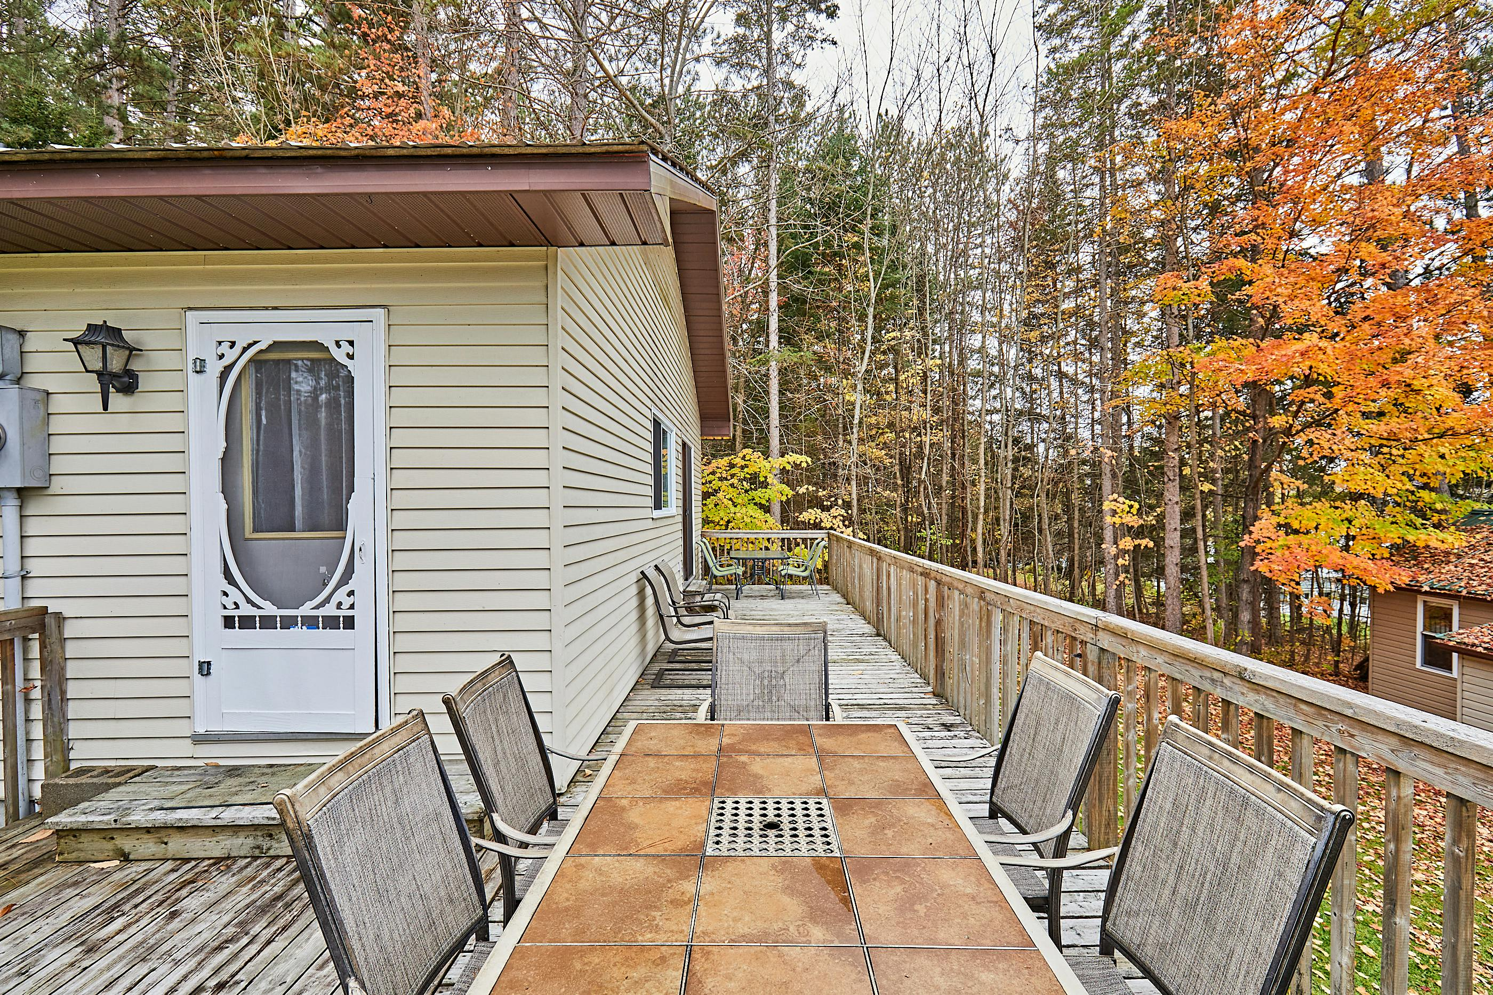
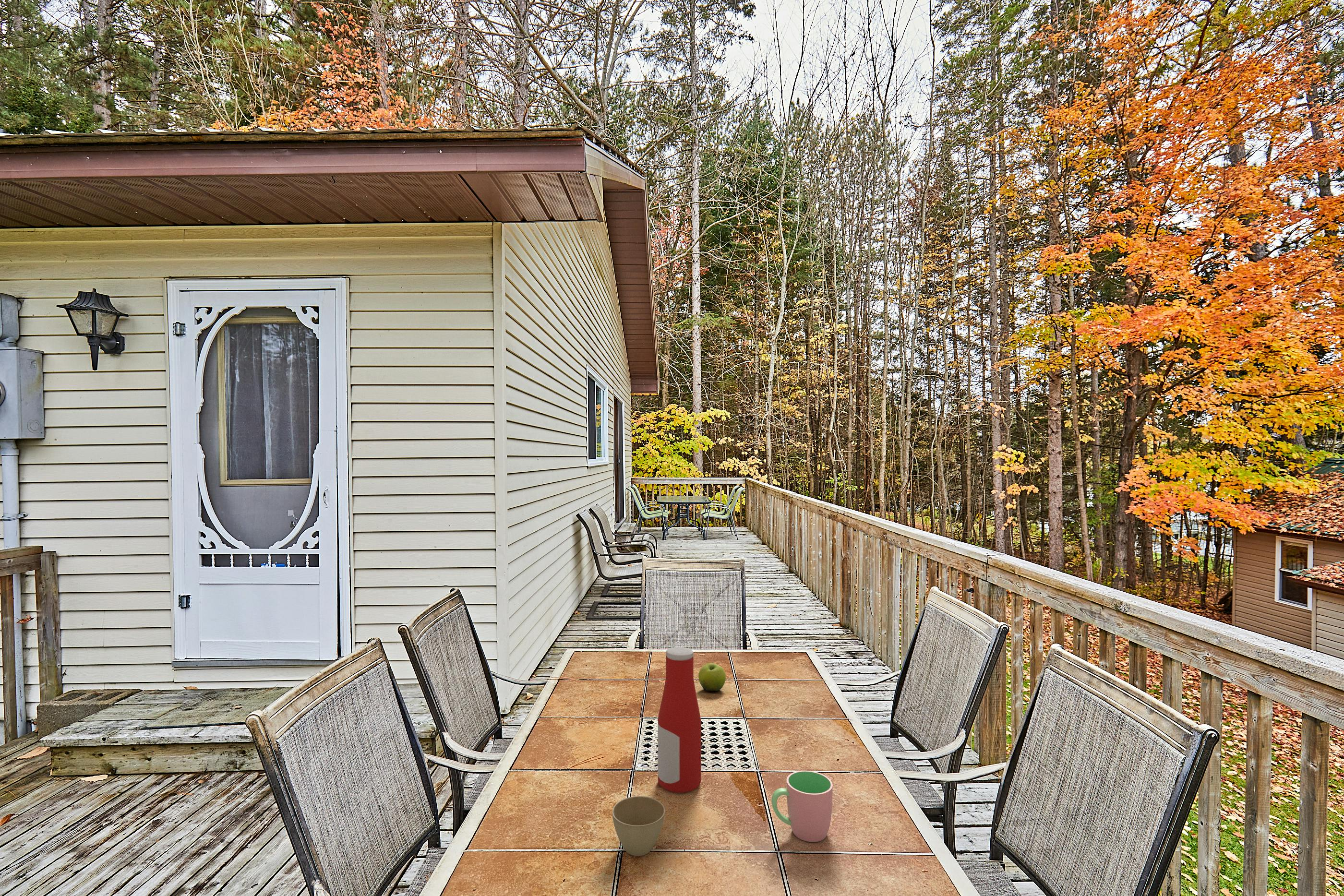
+ flower pot (638, 829)
+ bottle (679, 716)
+ fruit (712, 677)
+ cup (802, 807)
